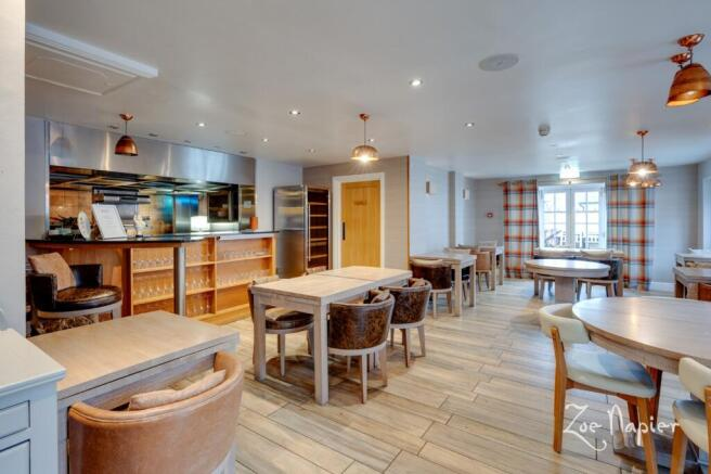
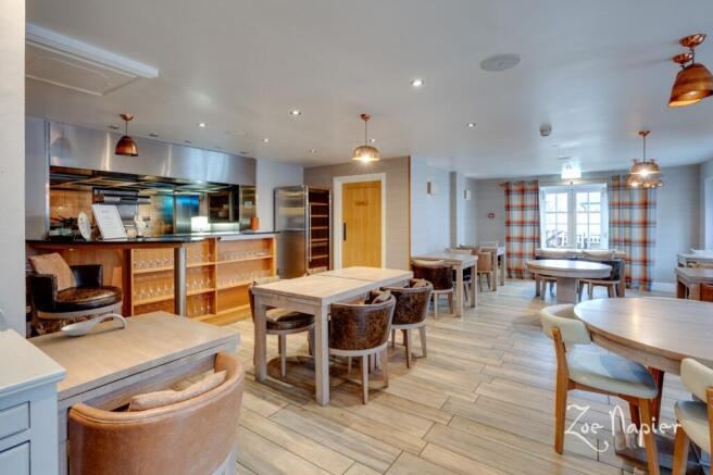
+ spoon rest (95, 323)
